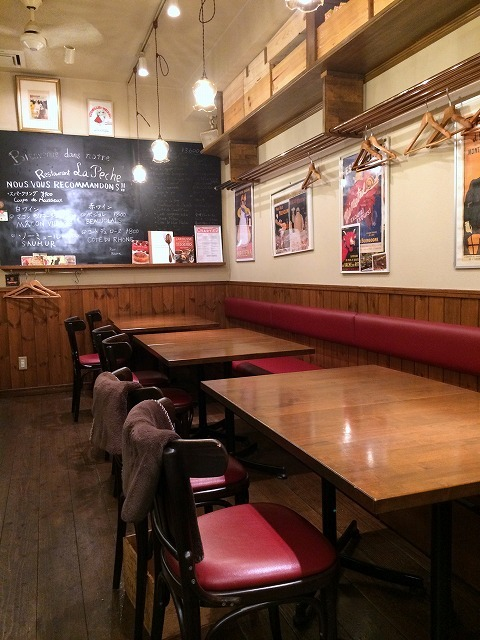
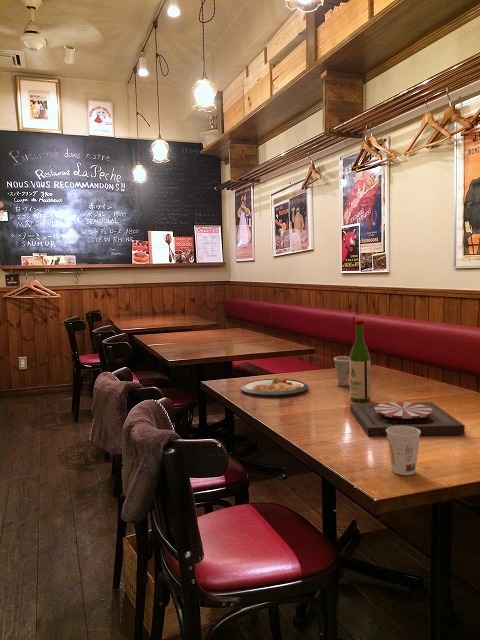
+ cup (343, 371)
+ plate (402, 414)
+ cup (403, 450)
+ wine bottle (359, 360)
+ dish (274, 385)
